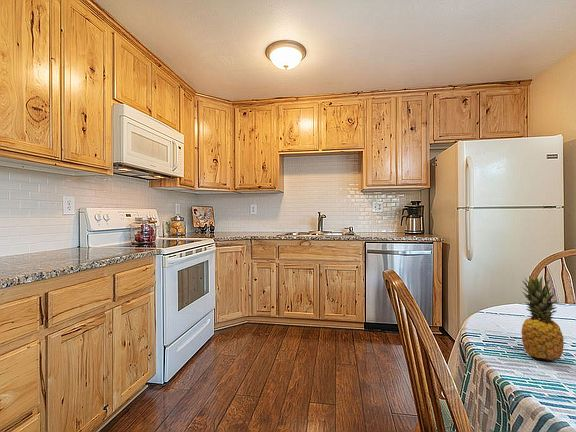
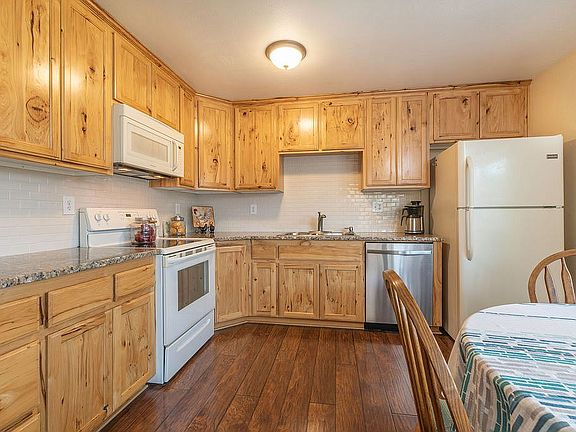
- fruit (541, 315)
